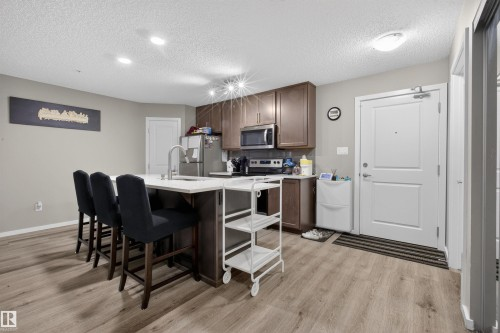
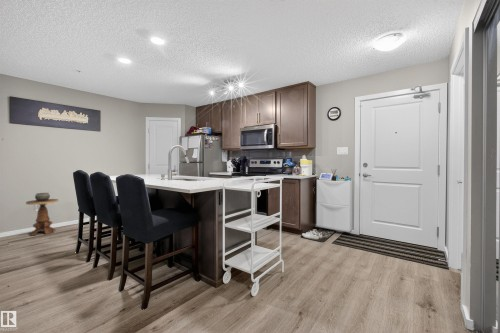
+ side table (42, 212)
